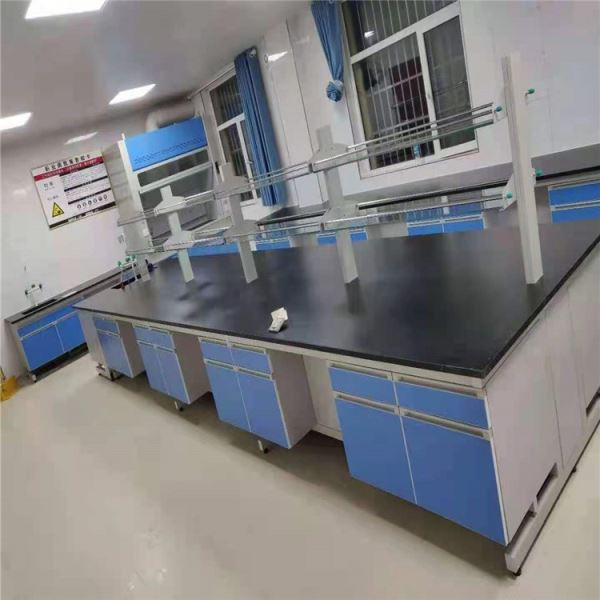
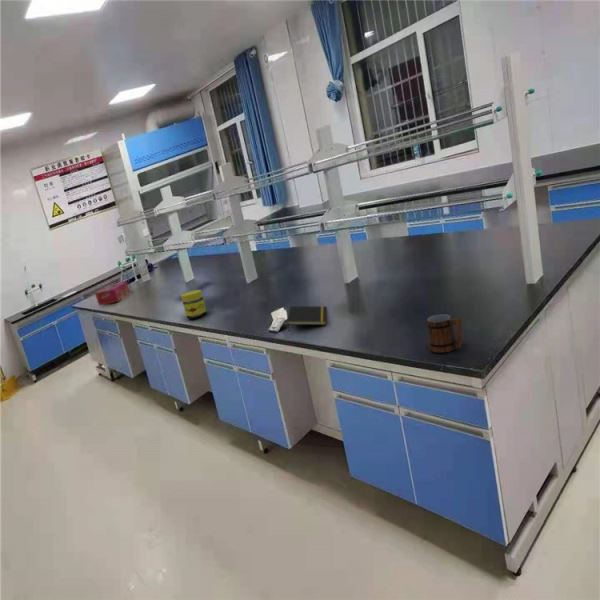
+ mug (446, 332)
+ tissue box (113, 293)
+ jar (194, 304)
+ notepad (307, 315)
